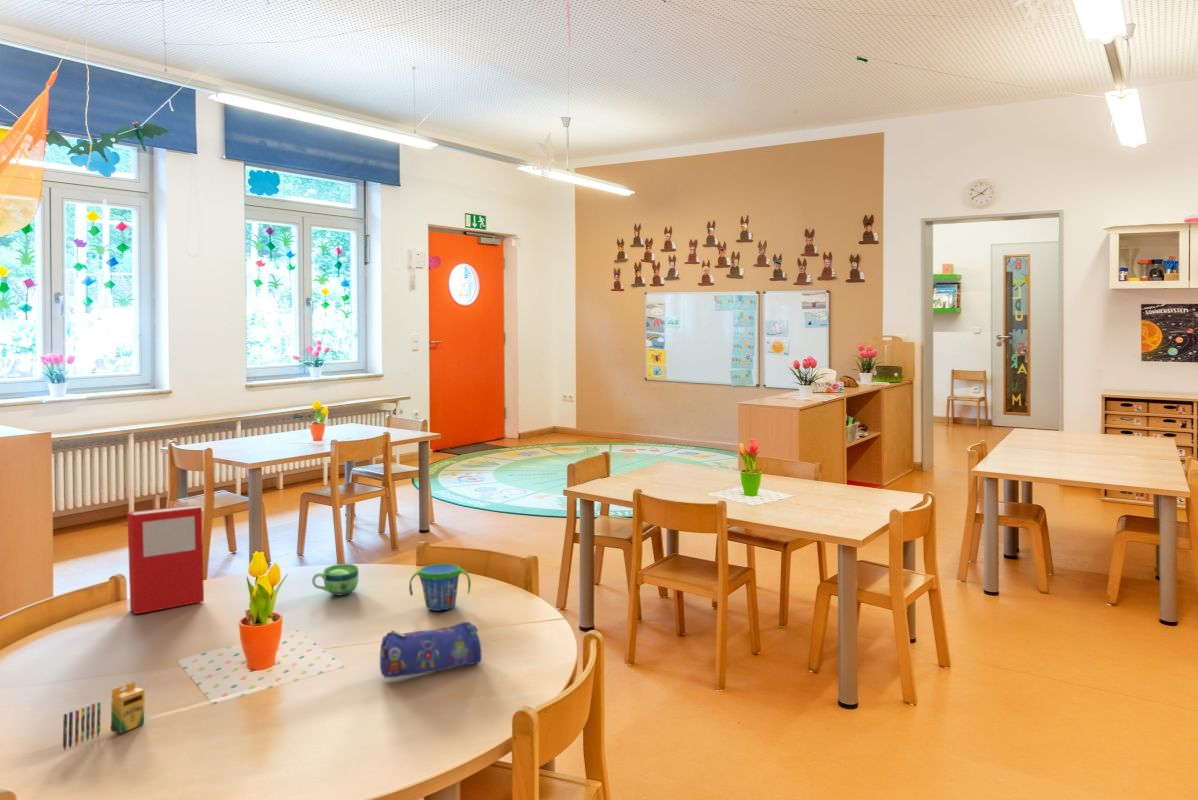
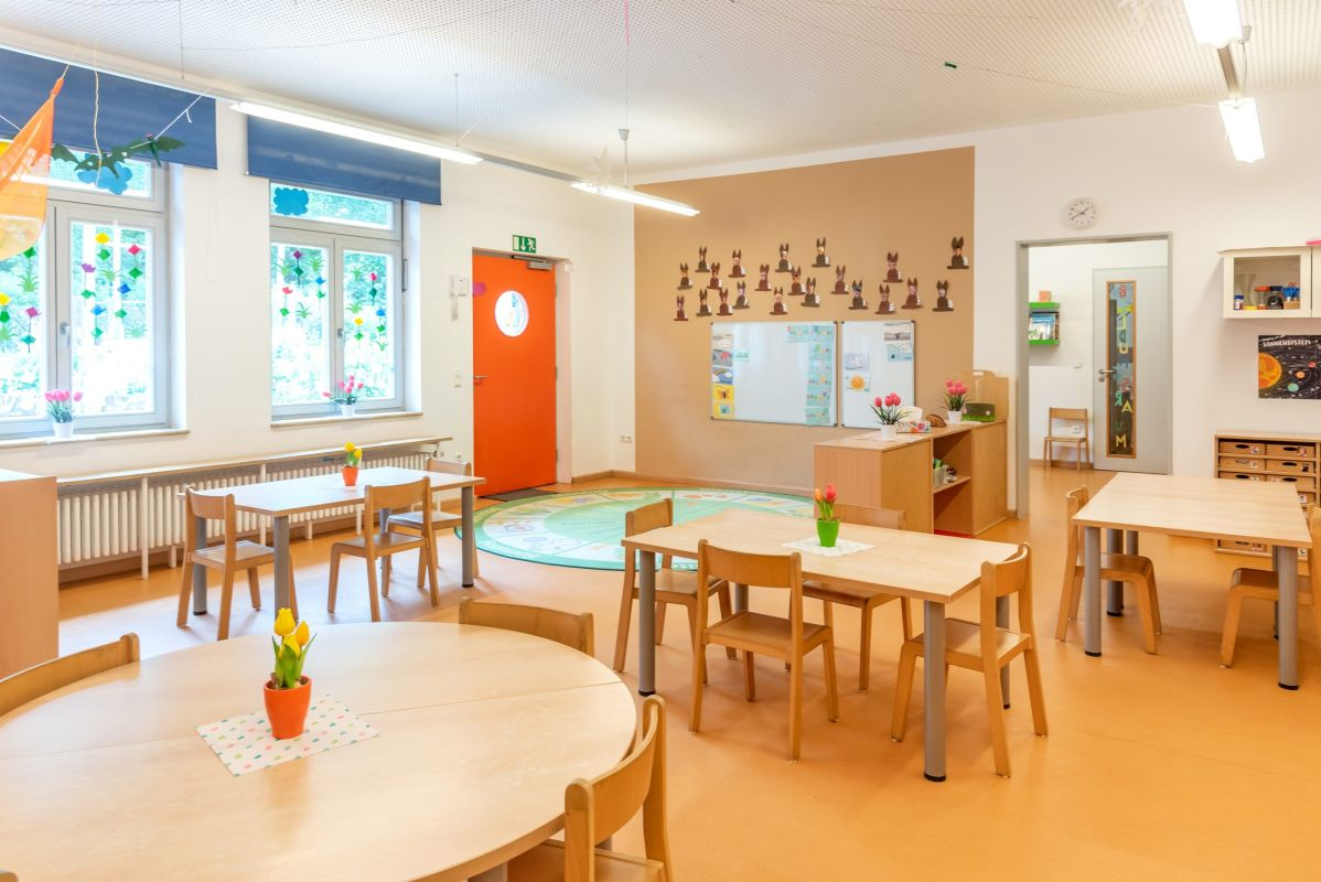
- cup (336, 581)
- pencil case (430, 648)
- crayon (100, 714)
- snack cup (440, 587)
- book (166, 557)
